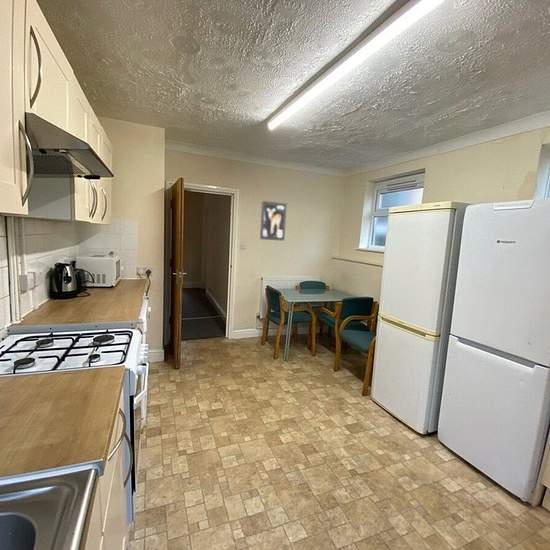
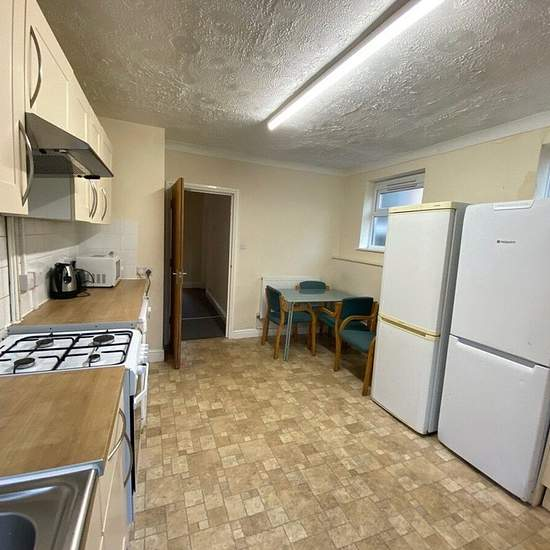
- wall art (273, 221)
